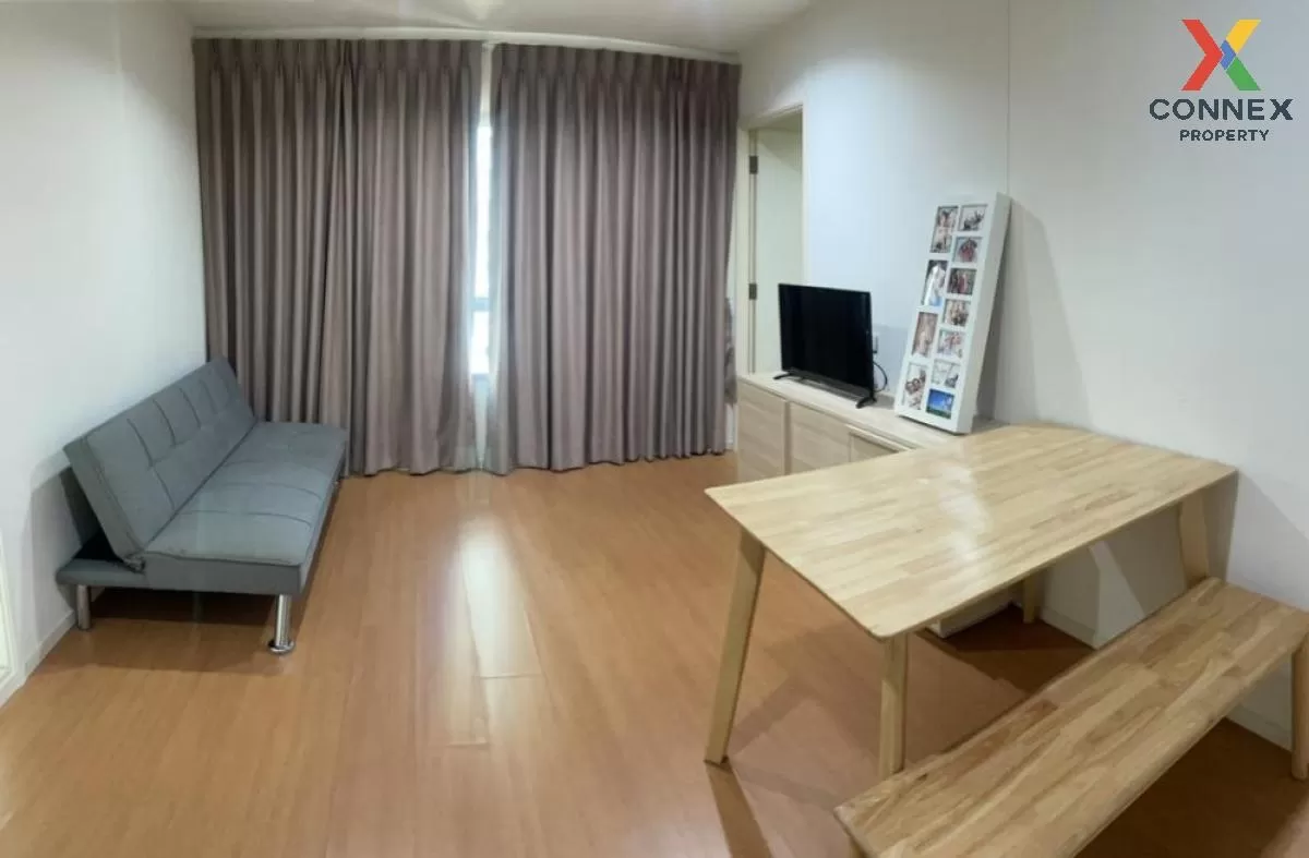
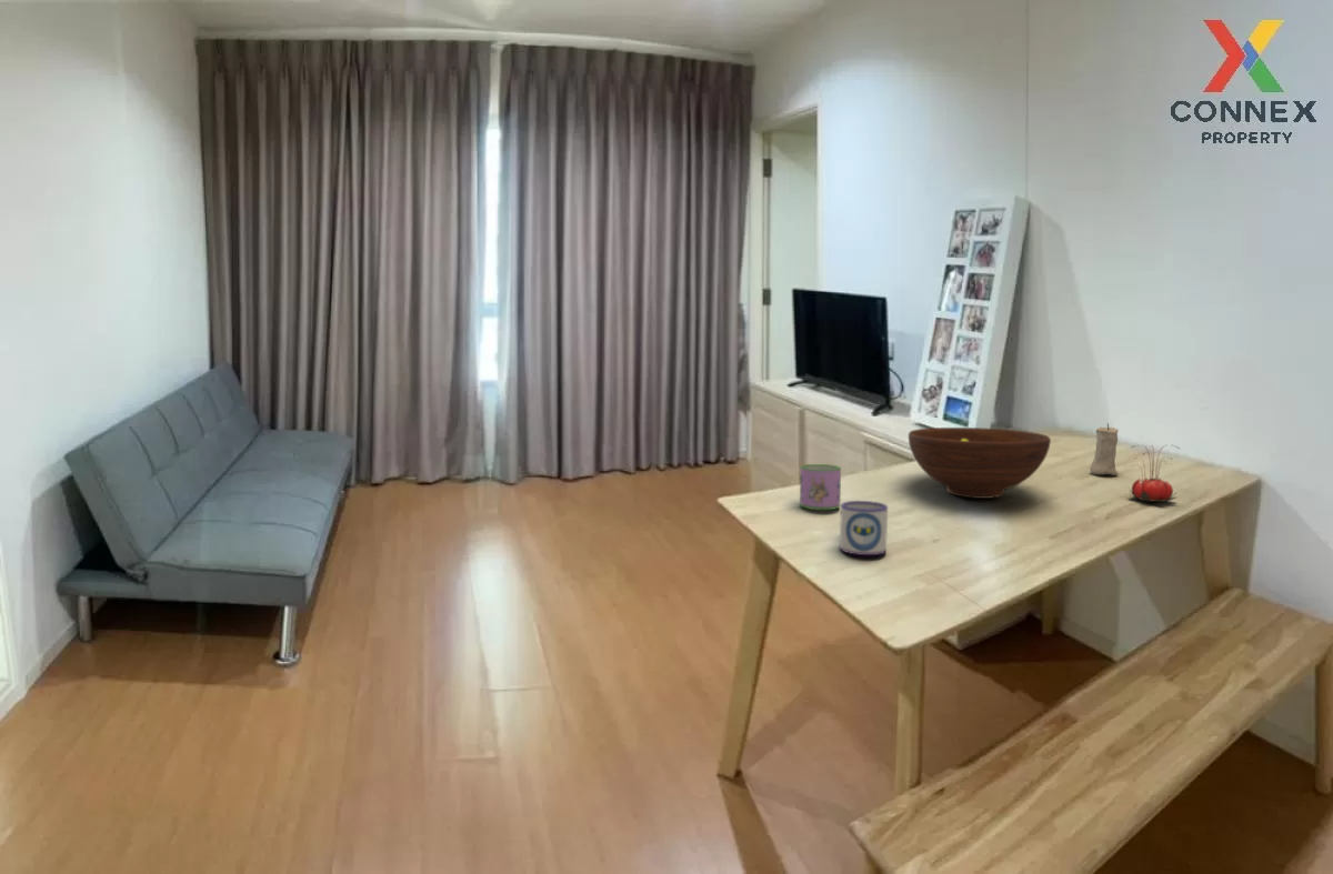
+ fruit bowl (975, 464)
+ mug (860, 524)
+ flower (1155, 472)
+ mug (820, 484)
+ candle (1104, 448)
